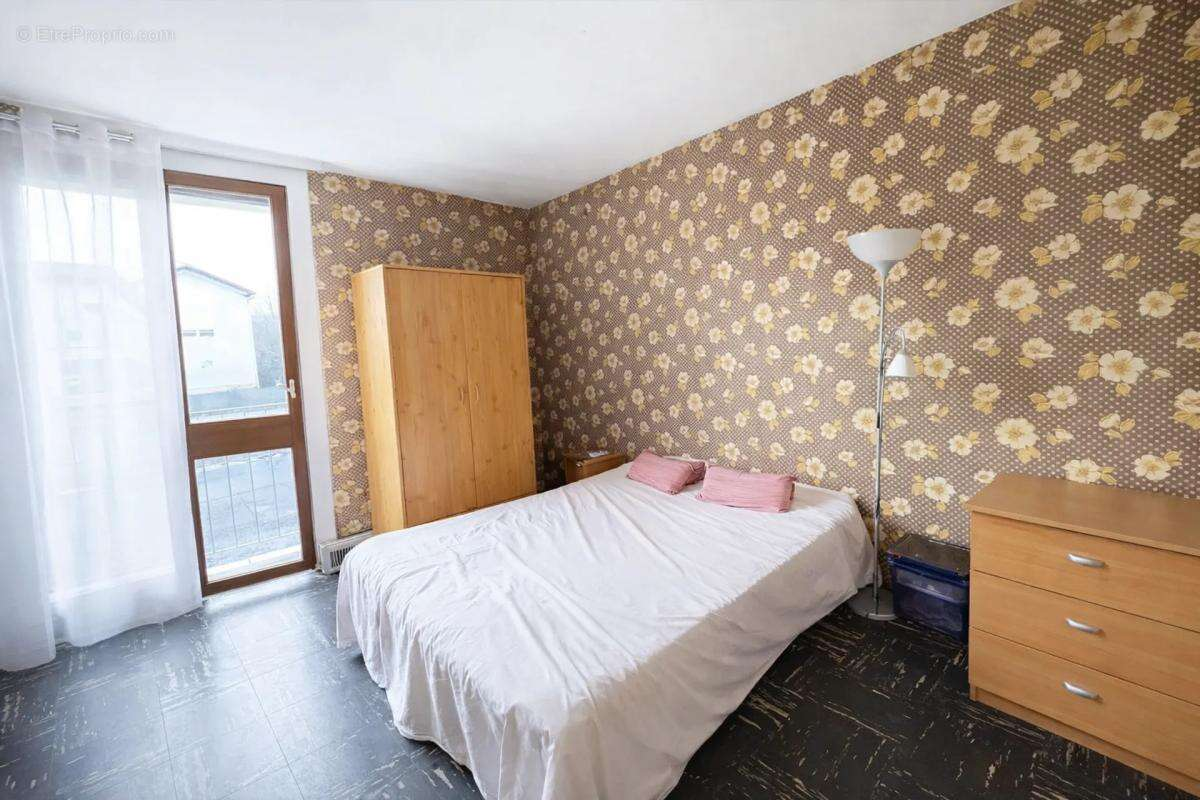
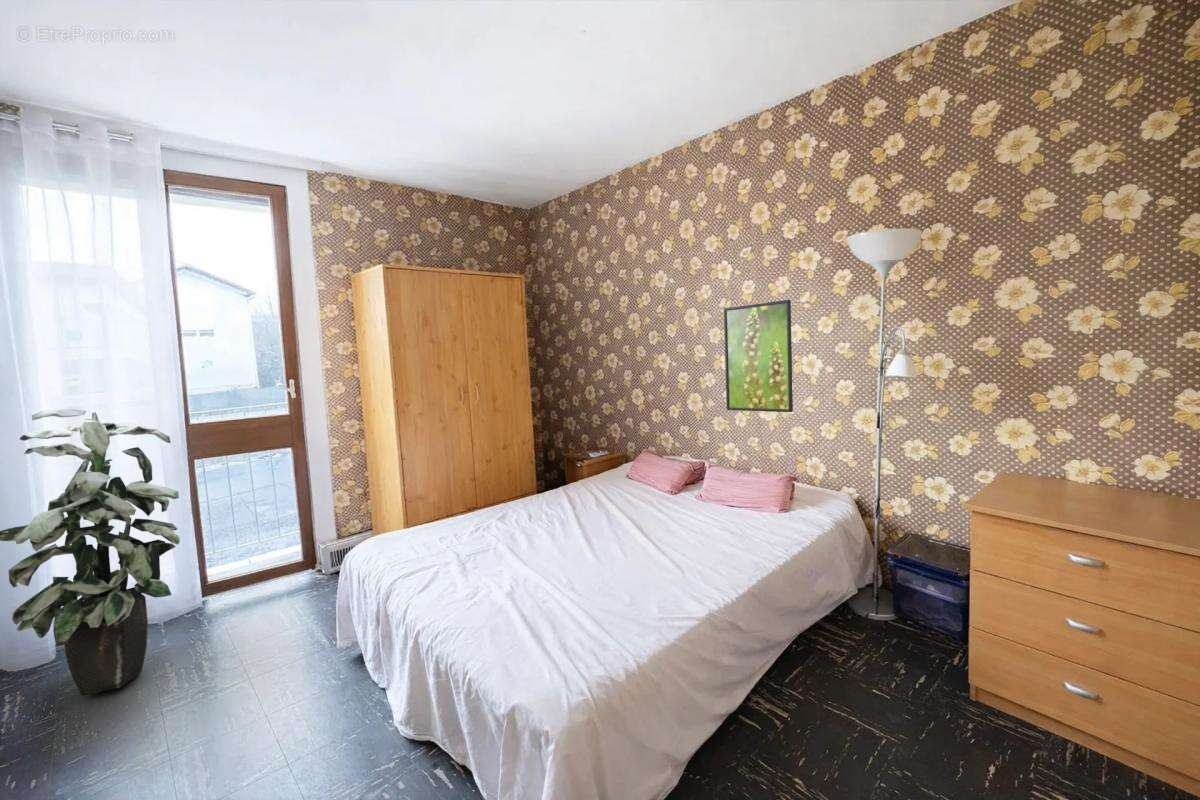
+ indoor plant (92, 546)
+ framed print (756, 358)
